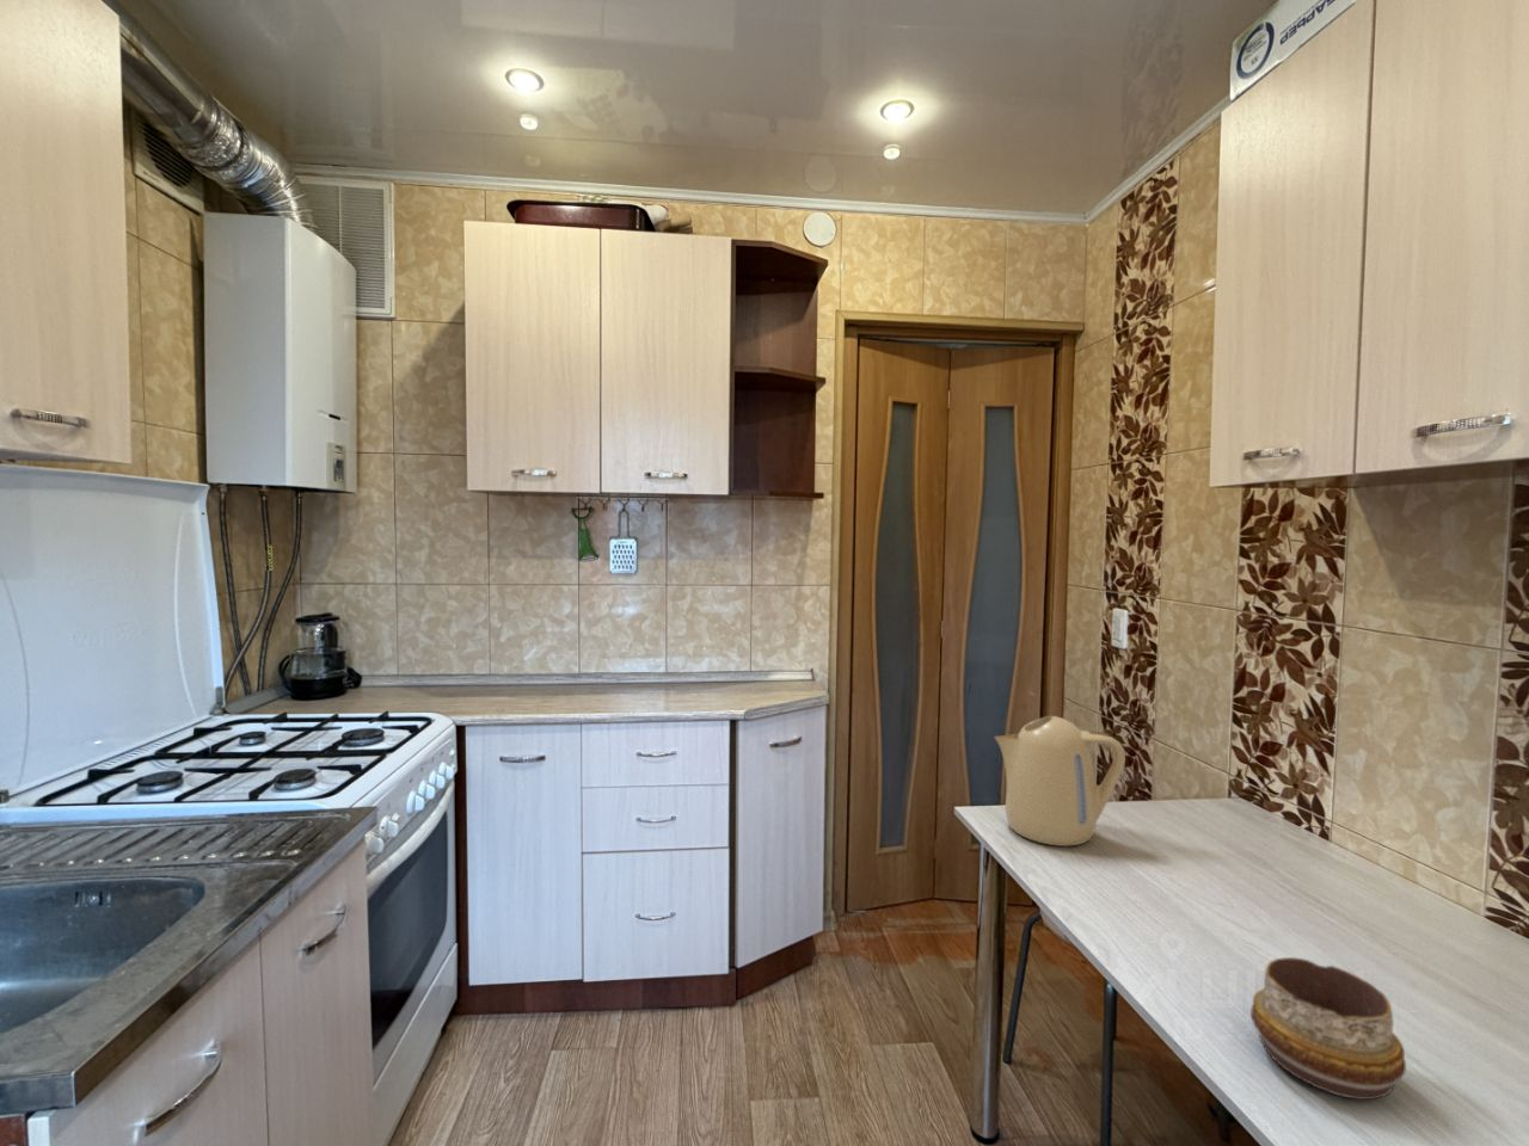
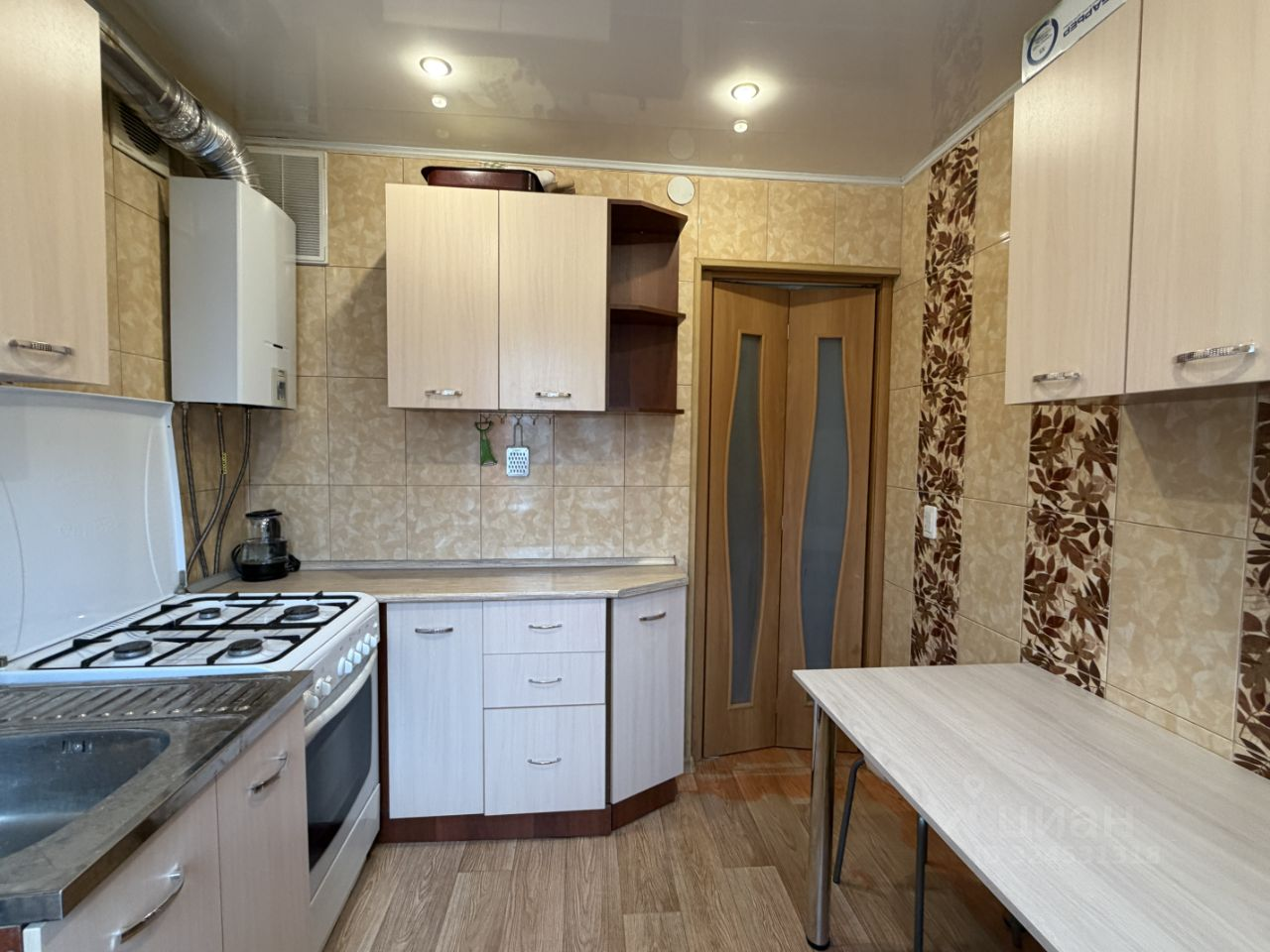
- kettle (1056, 774)
- decorative bowl (1324, 1026)
